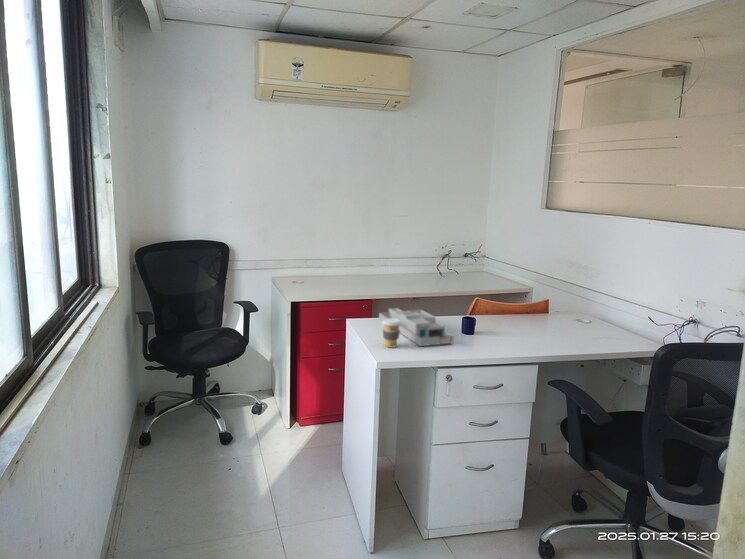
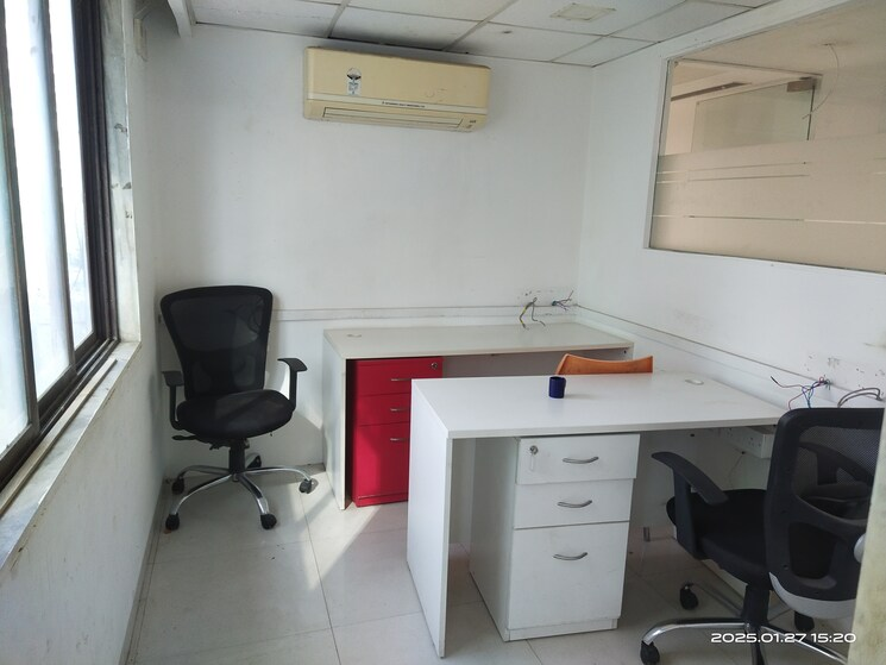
- desk organizer (414, 321)
- coffee cup (391, 333)
